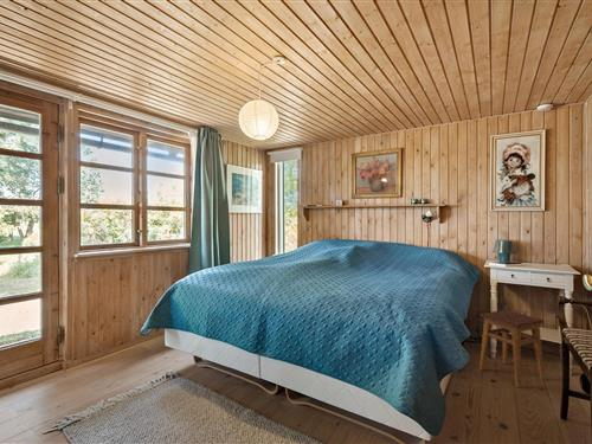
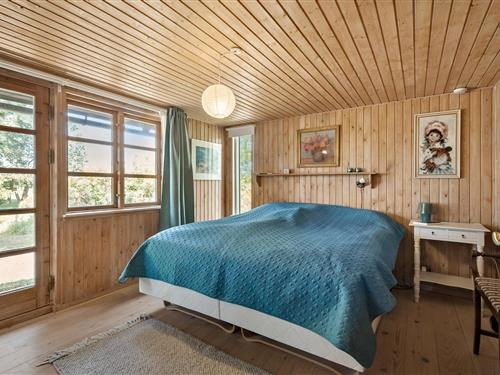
- stool (510, 343)
